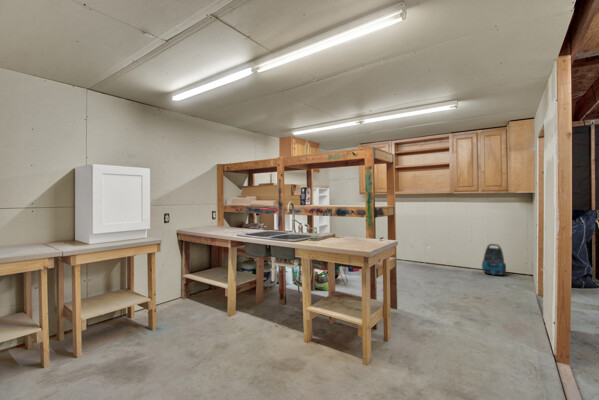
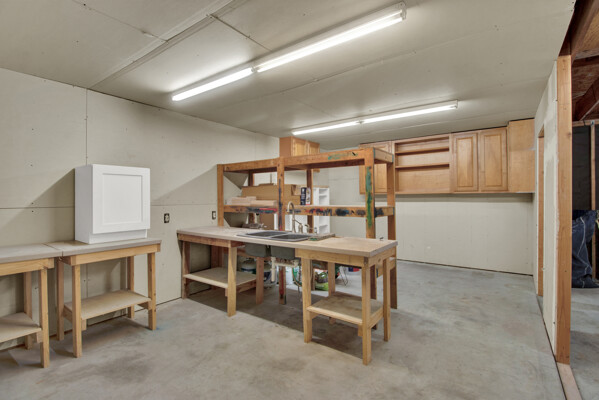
- vacuum cleaner (493, 259)
